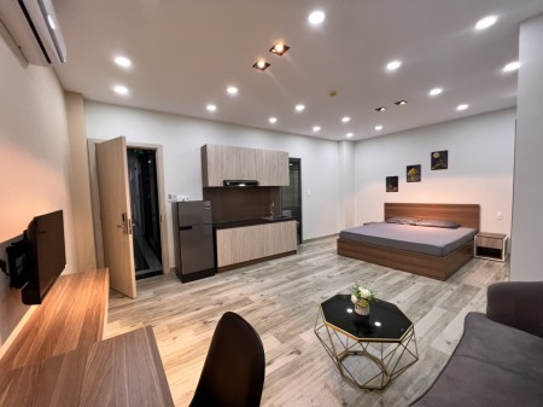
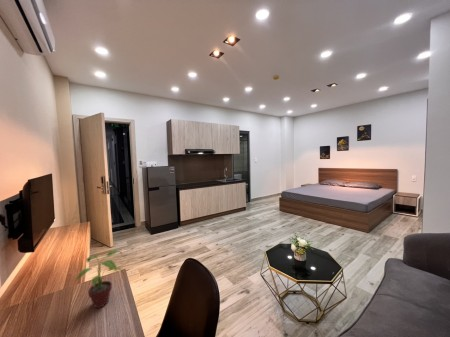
+ potted plant (101, 280)
